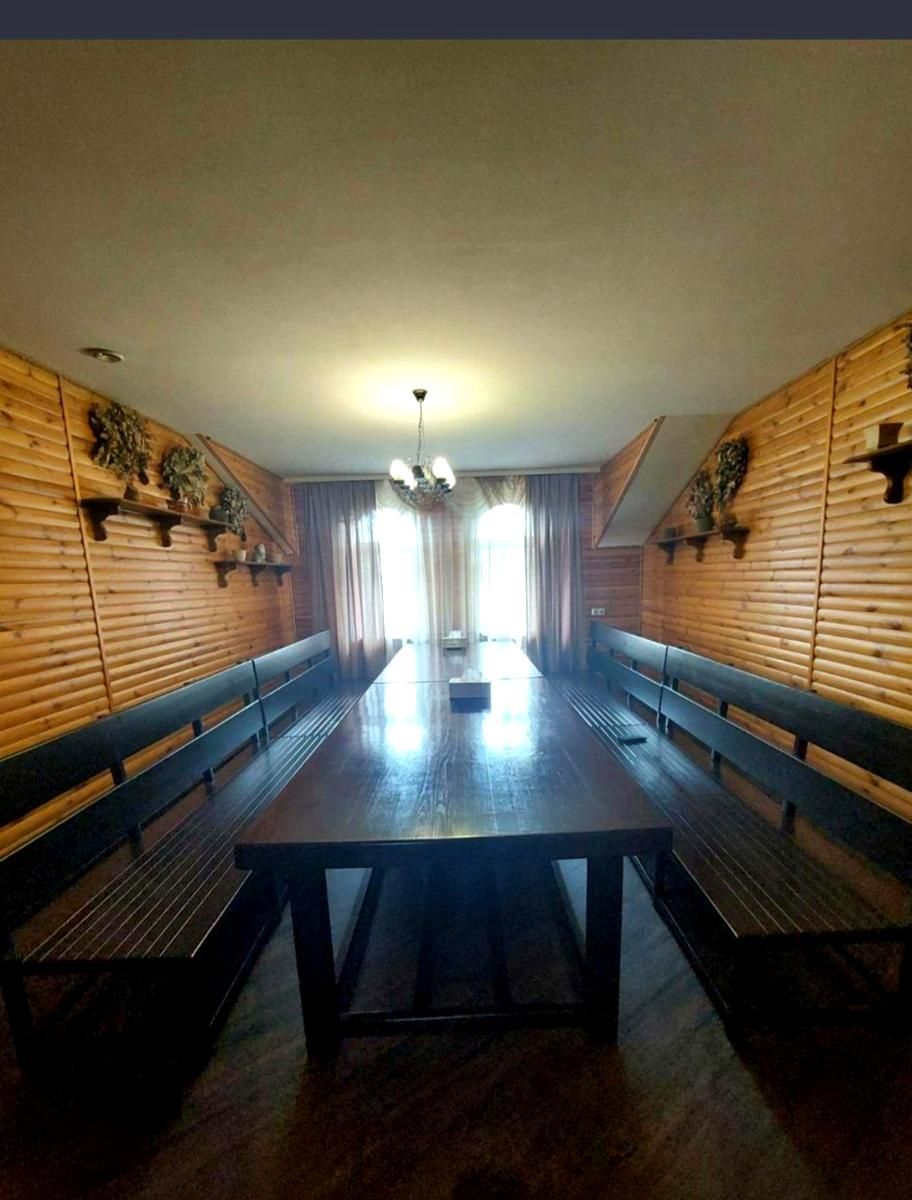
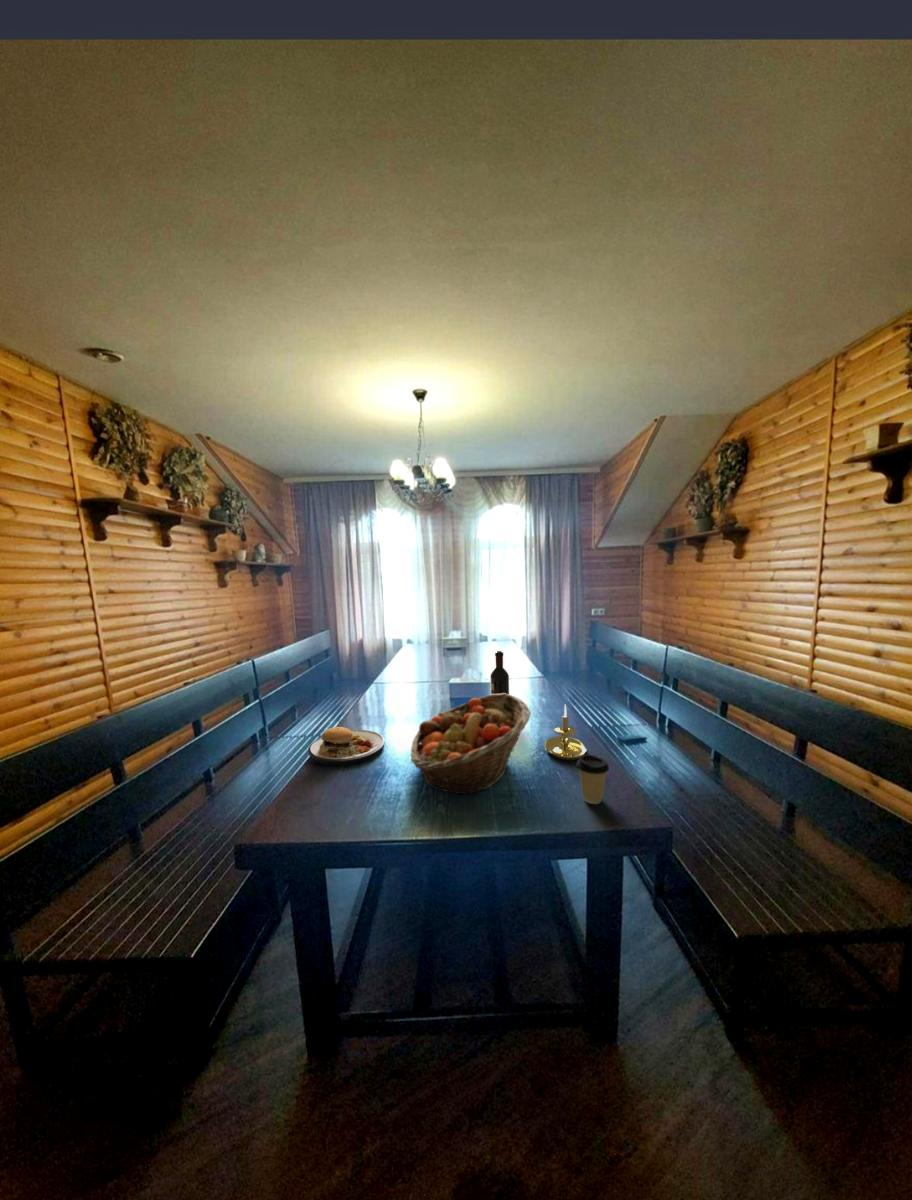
+ wine bottle (499, 685)
+ candle holder (566, 729)
+ fruit basket (469, 737)
+ plate (346, 730)
+ coffee cup (592, 779)
